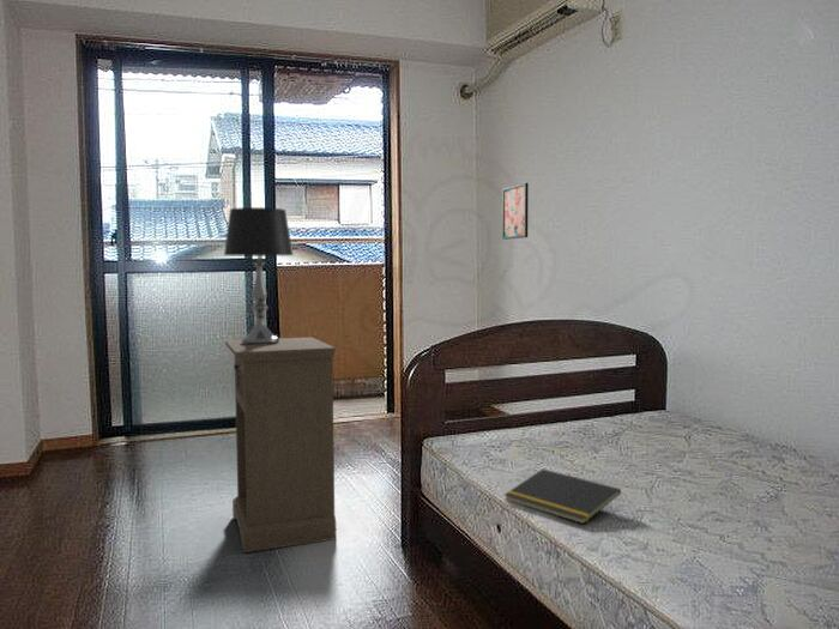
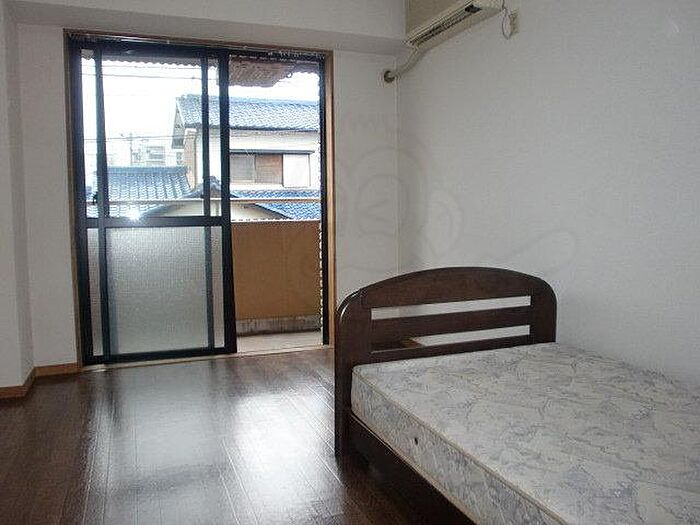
- notepad (561, 494)
- wall art (514, 212)
- nightstand (279, 436)
- table lamp (259, 276)
